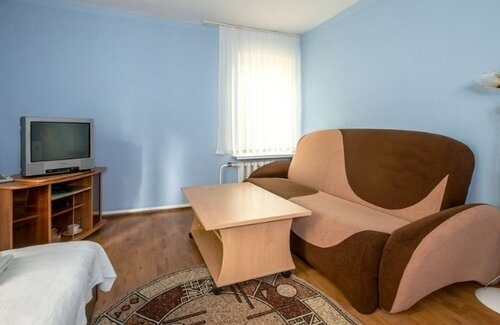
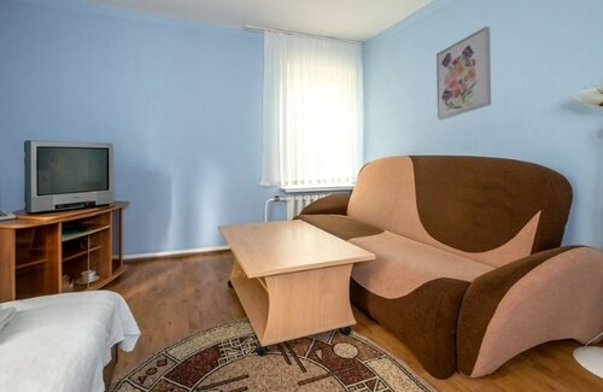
+ wall art (461, 77)
